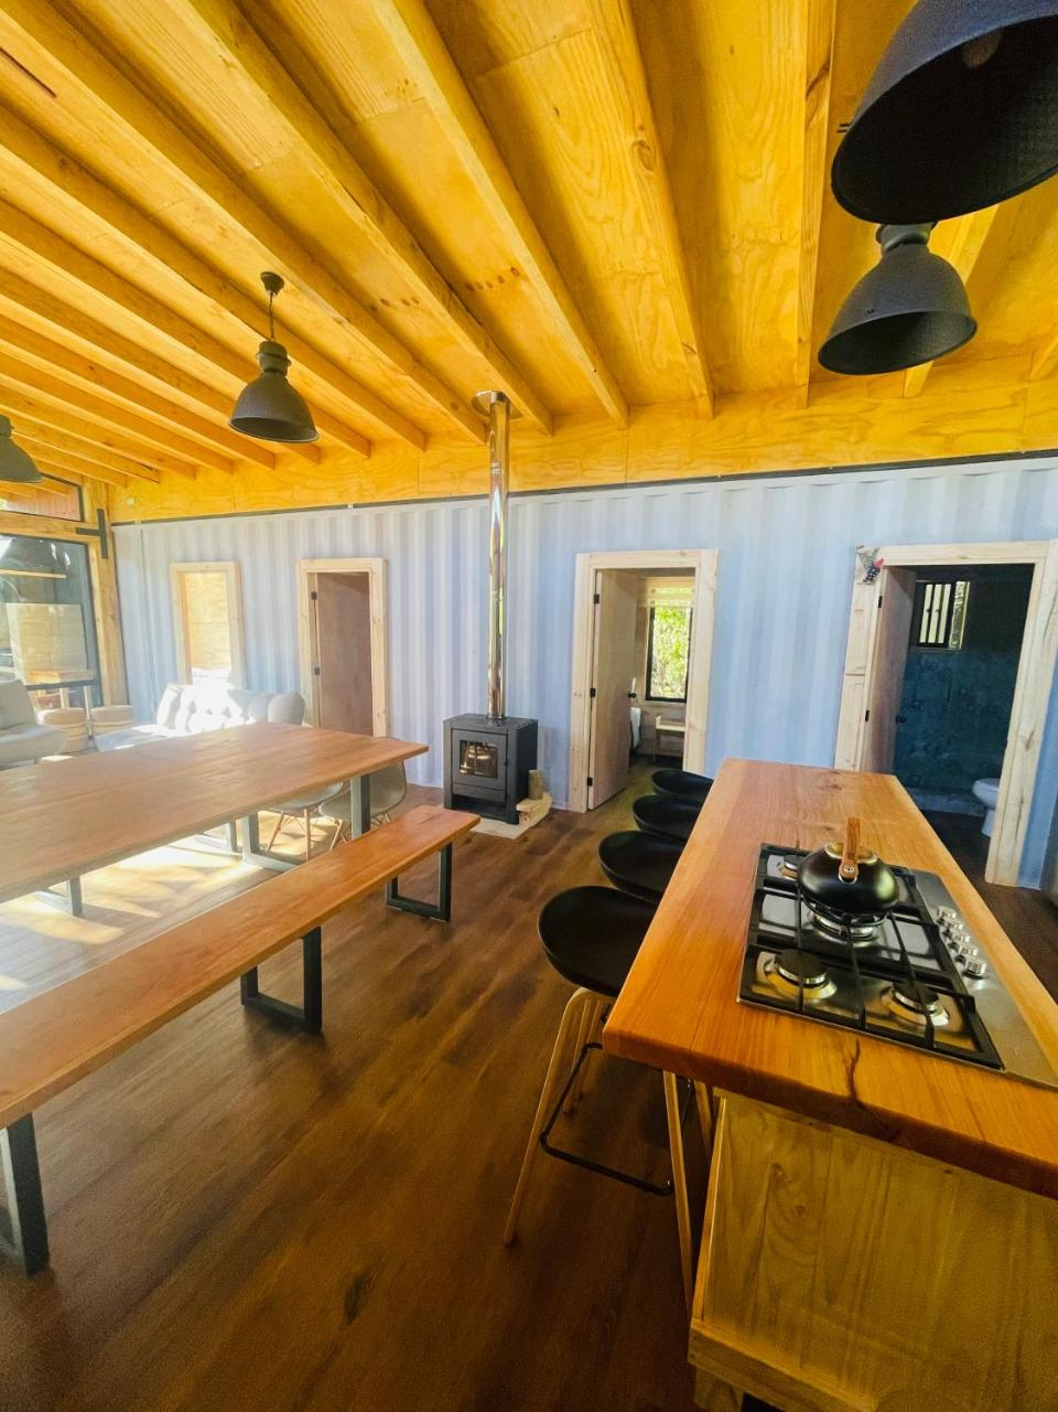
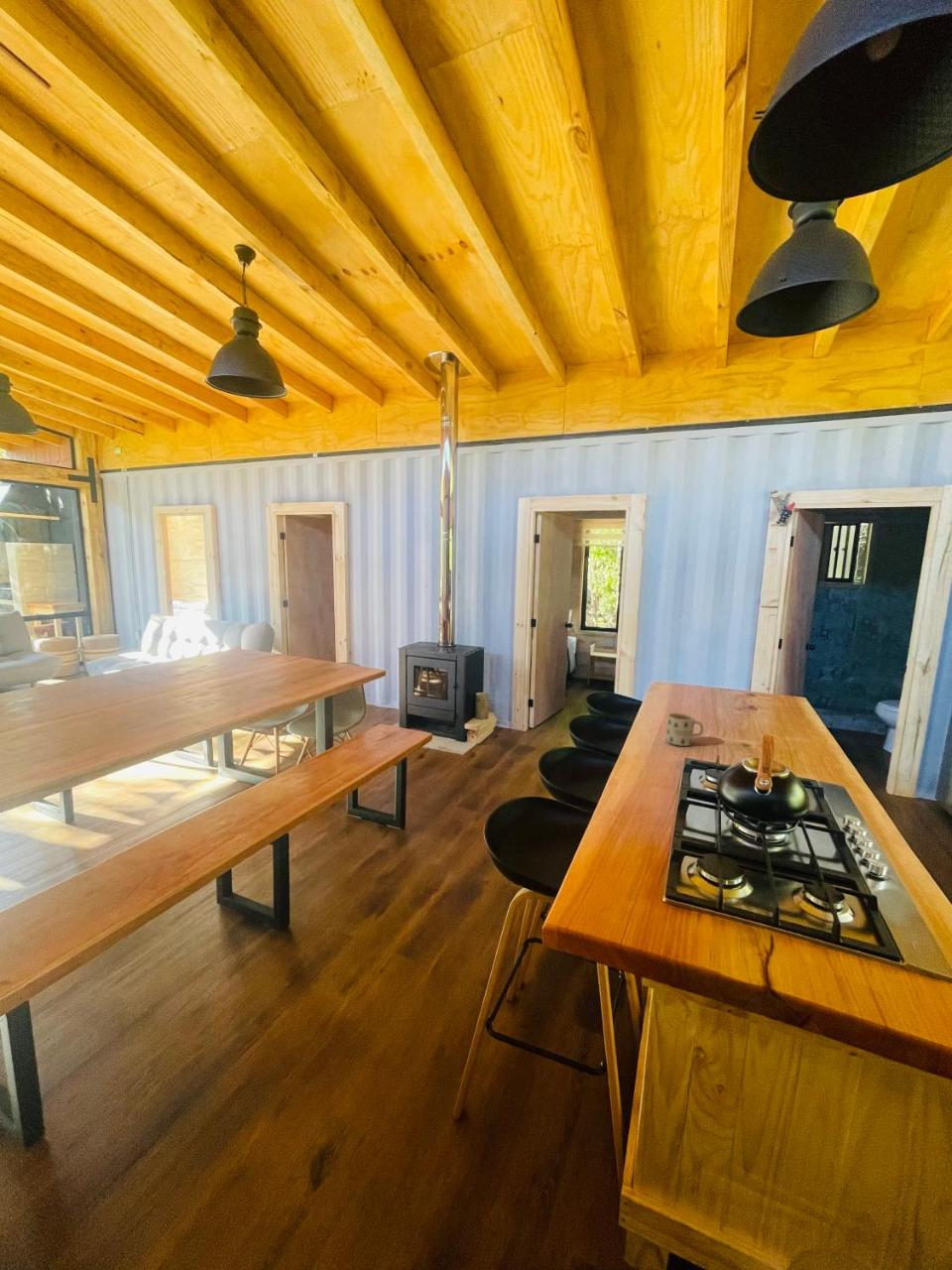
+ mug (684, 729)
